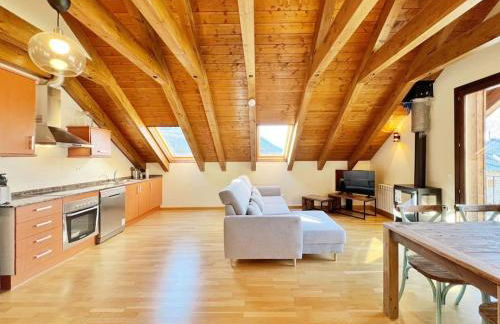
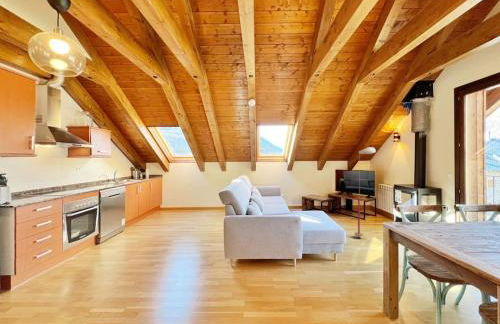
+ floor lamp (359, 192)
